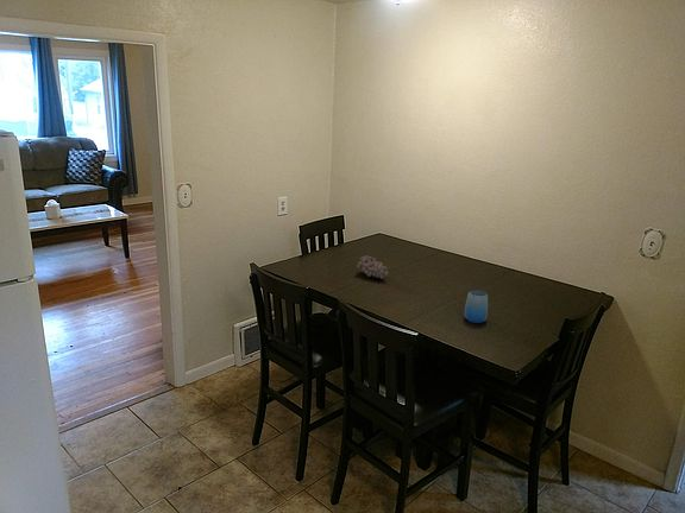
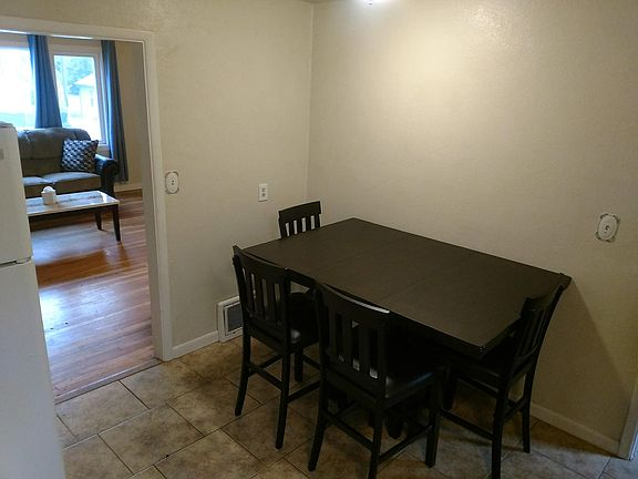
- cup (476, 306)
- fruit (372, 267)
